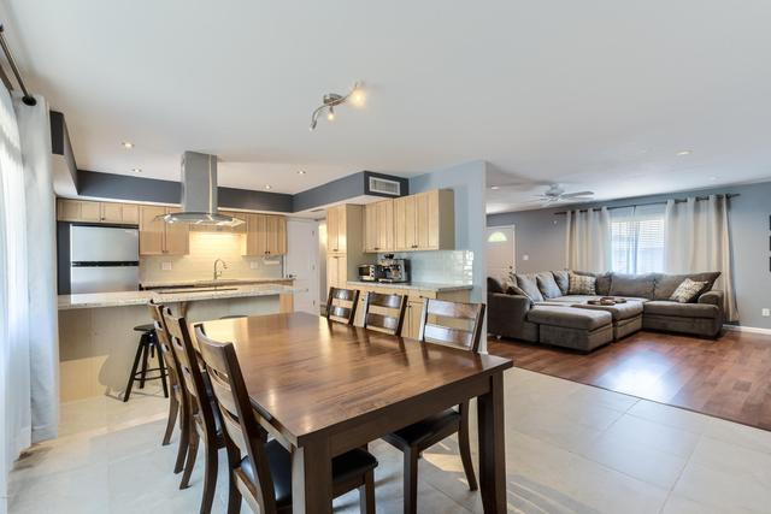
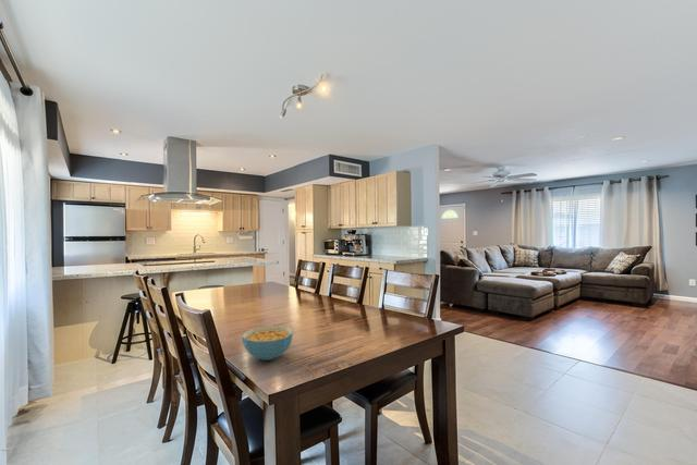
+ cereal bowl (268, 345)
